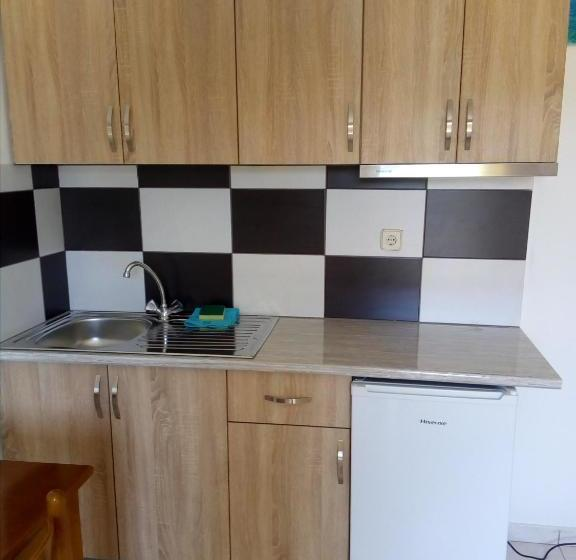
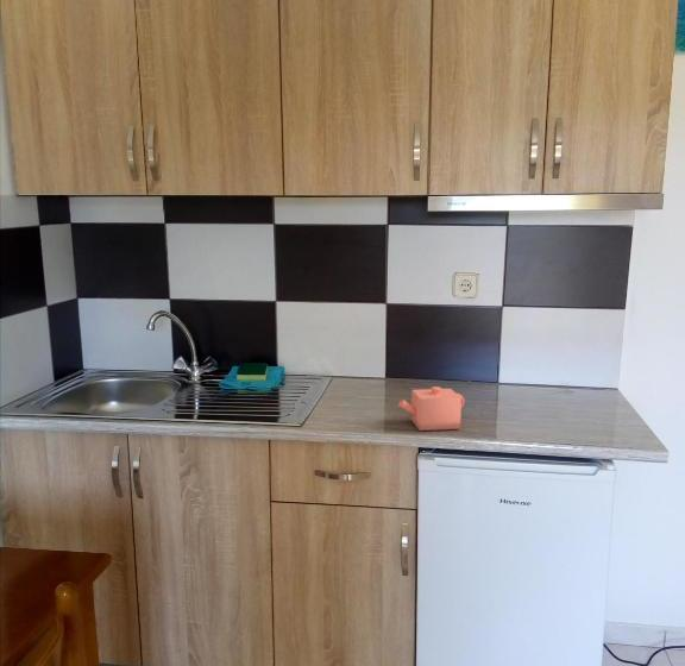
+ teapot (431, 406)
